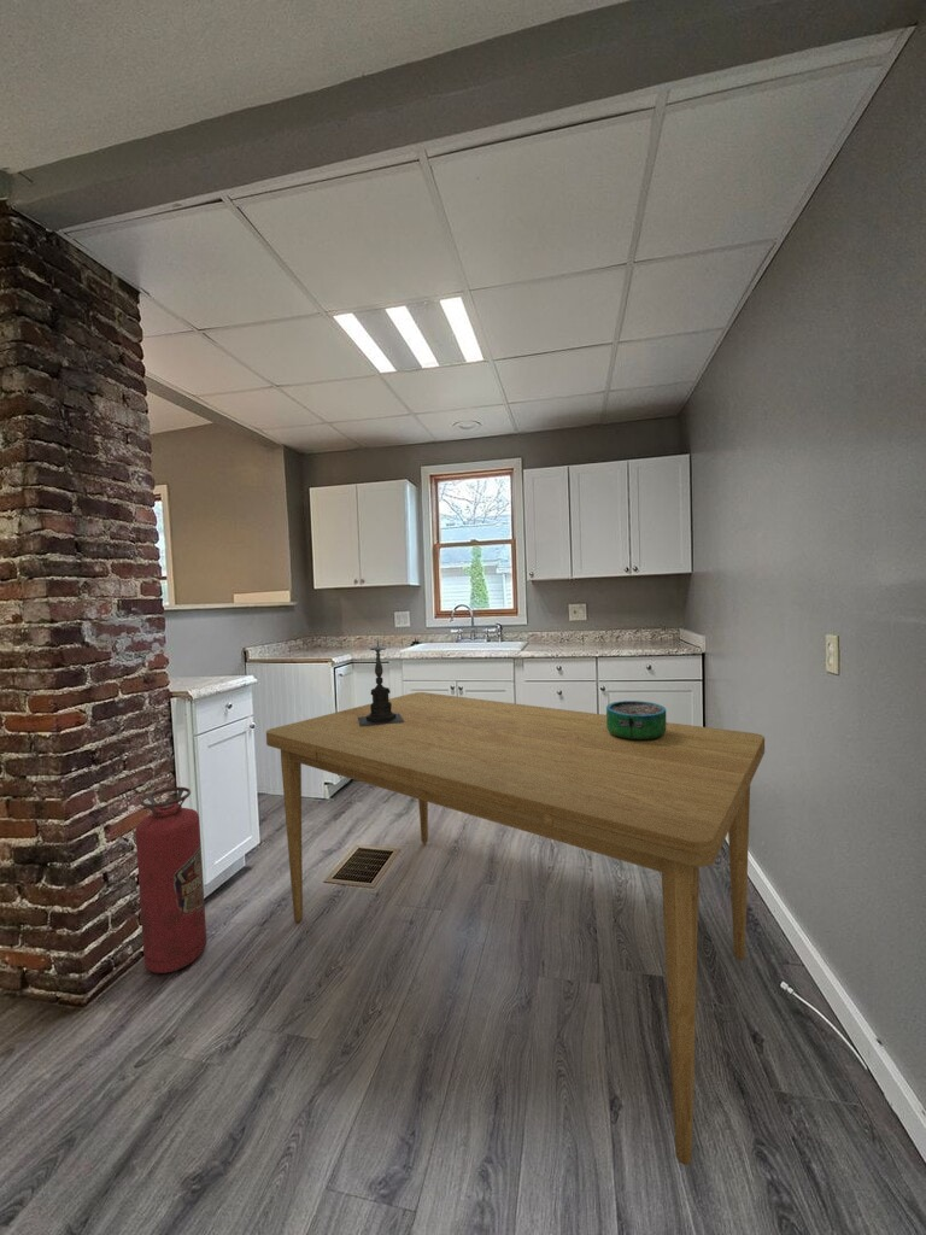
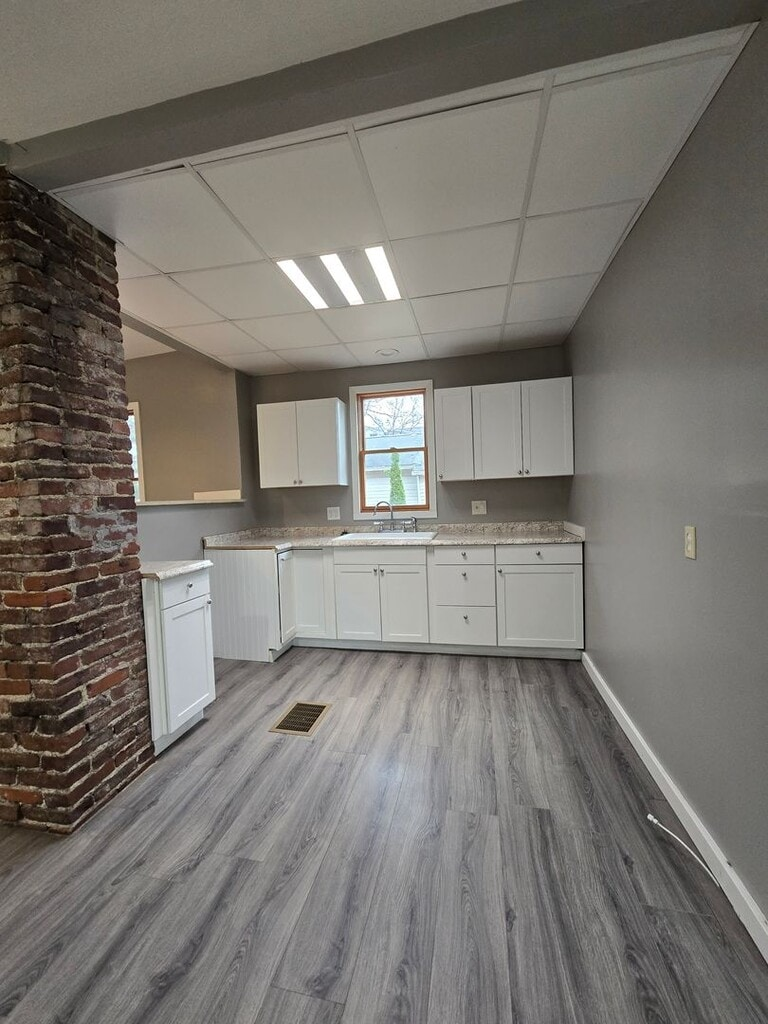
- candle holder (379, 677)
- decorative bowl (635, 719)
- fire extinguisher (171, 876)
- dining table (503, 824)
